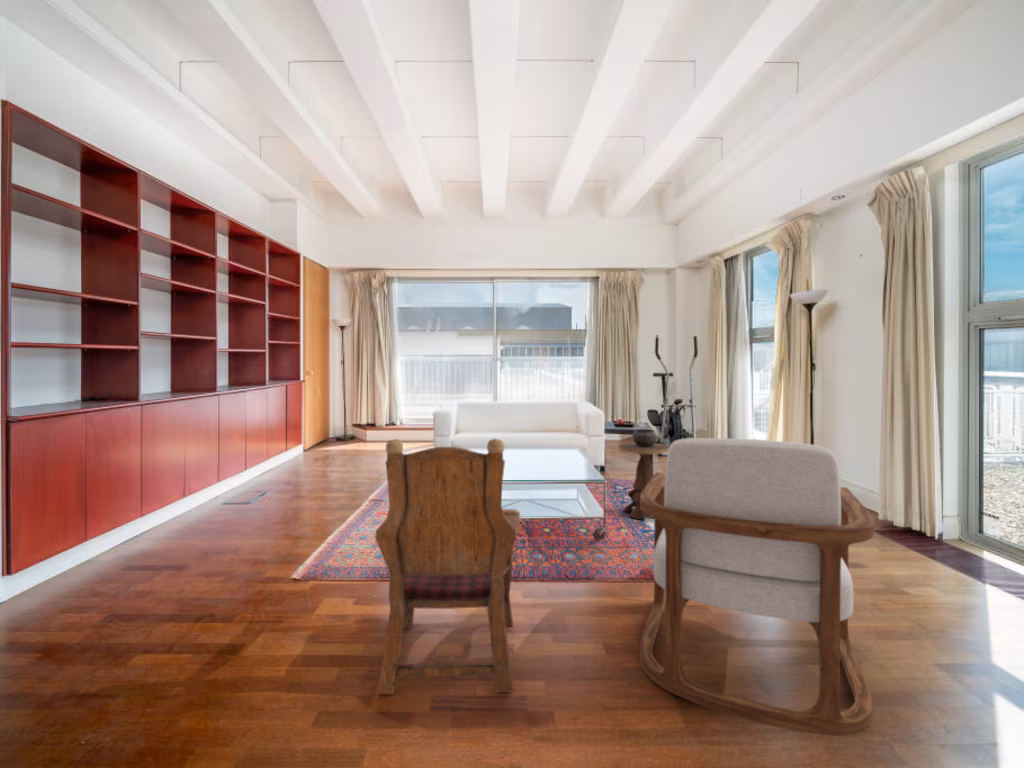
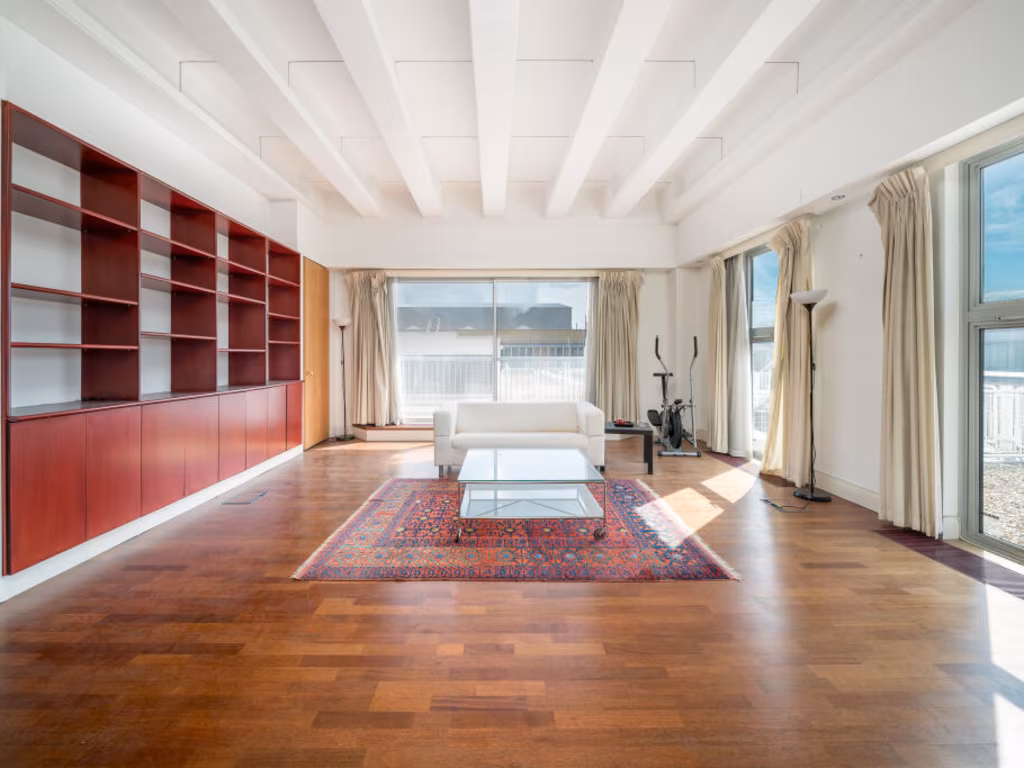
- armchair (451, 543)
- side table (644, 471)
- armchair (745, 544)
